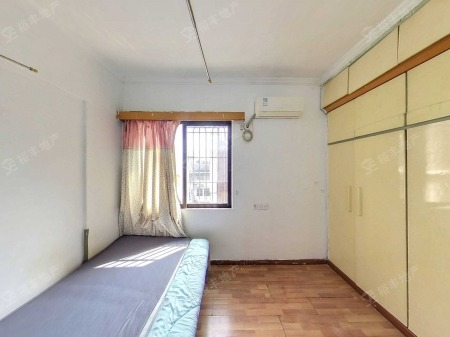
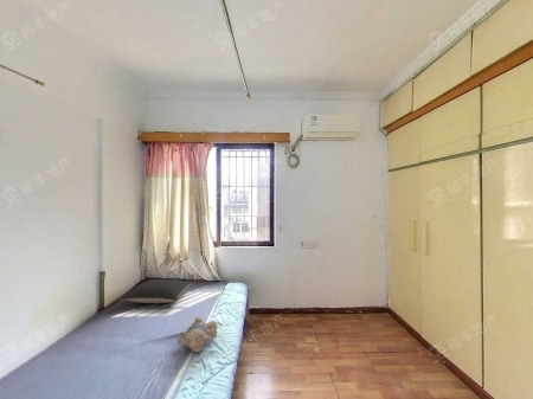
+ teddy bear (198, 333)
+ pillow (159, 290)
